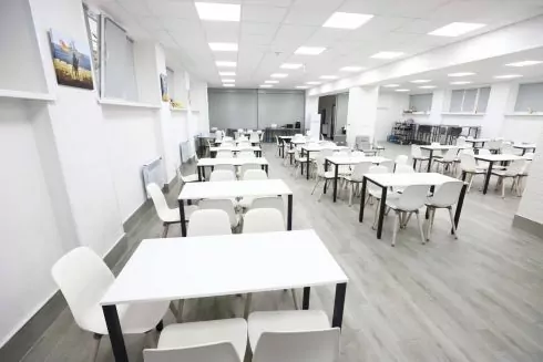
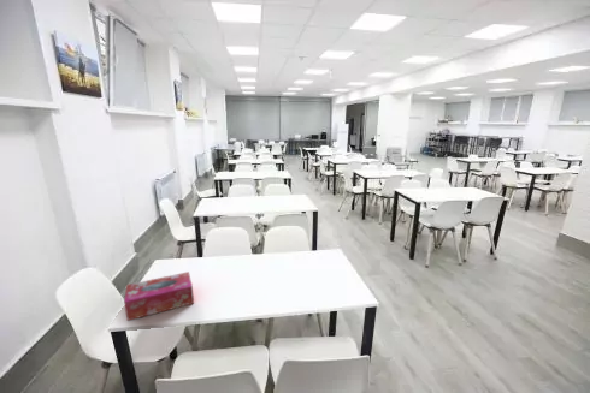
+ tissue box (160, 293)
